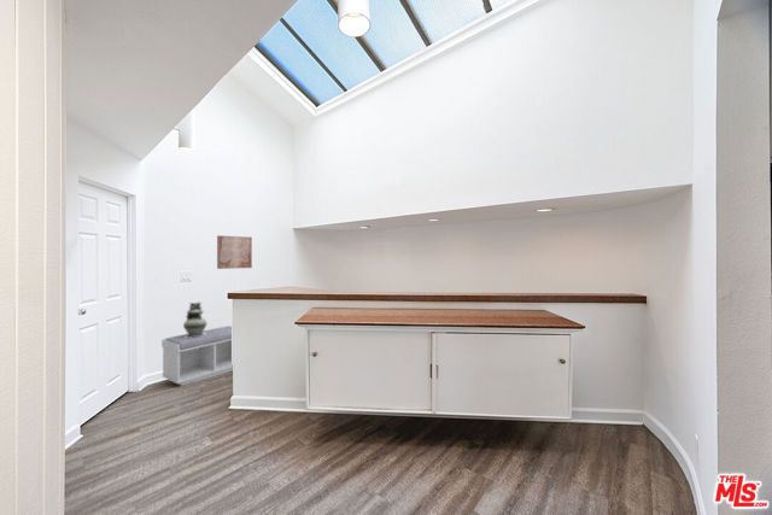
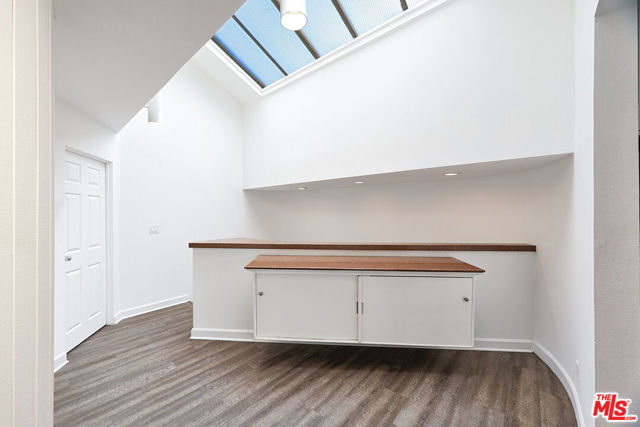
- decorative urn (194, 318)
- wall art (234, 252)
- bench (206, 352)
